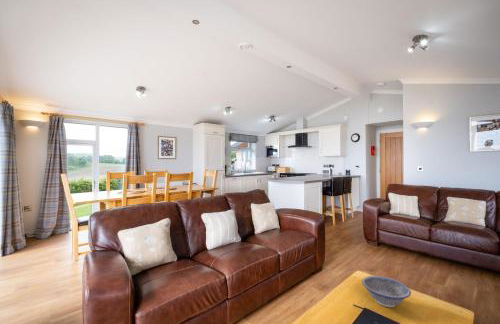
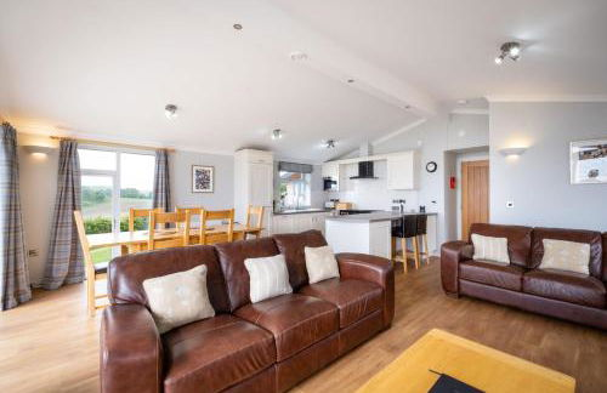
- decorative bowl (385, 293)
